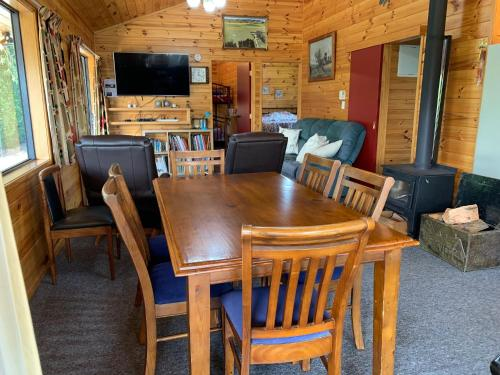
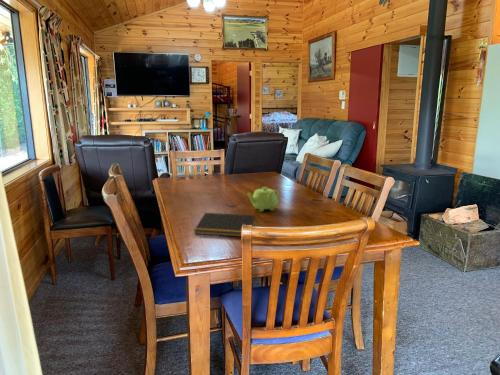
+ notepad (225, 224)
+ teapot (263, 198)
